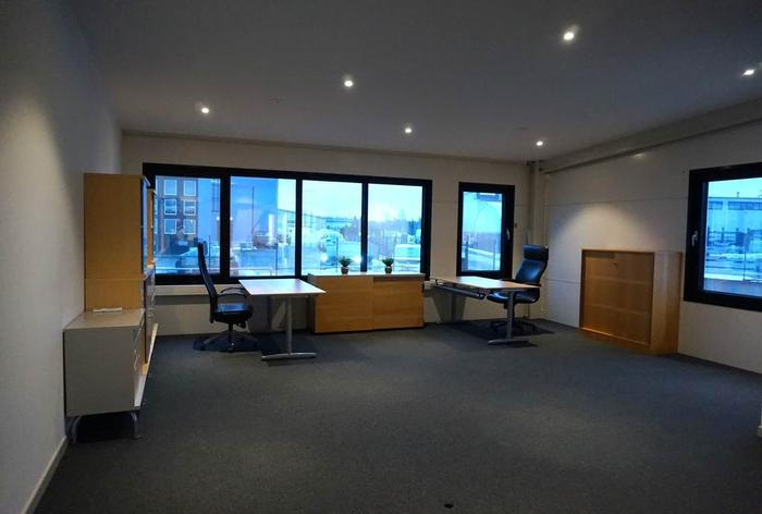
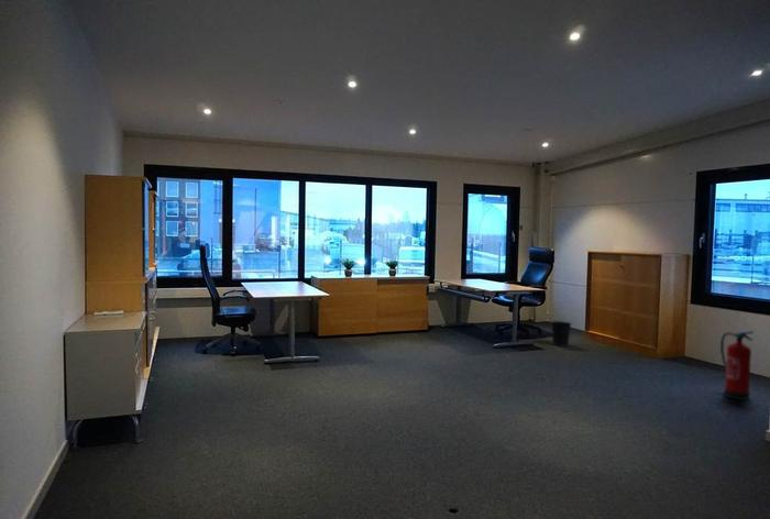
+ wastebasket (560, 333)
+ fire extinguisher (735, 361)
